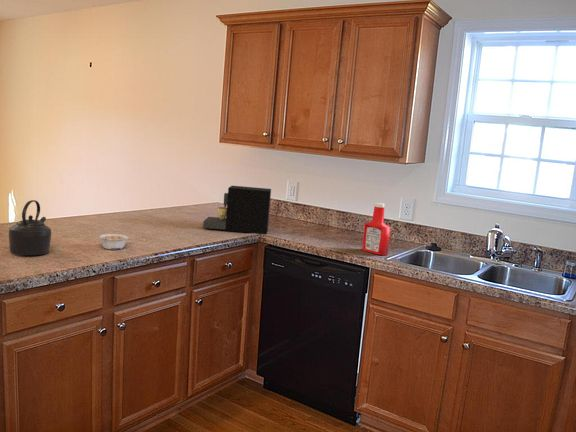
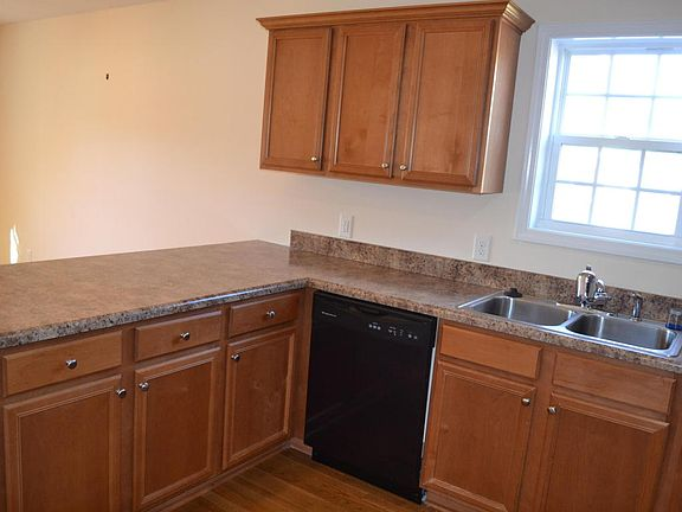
- soap bottle (377, 228)
- legume (113, 241)
- kettle (34, 224)
- coffee maker (238, 208)
